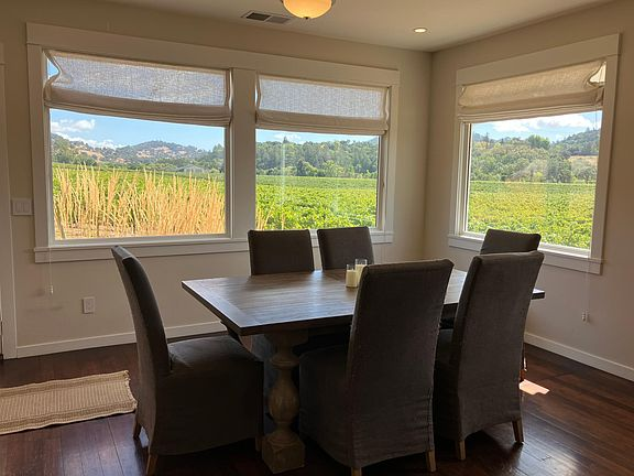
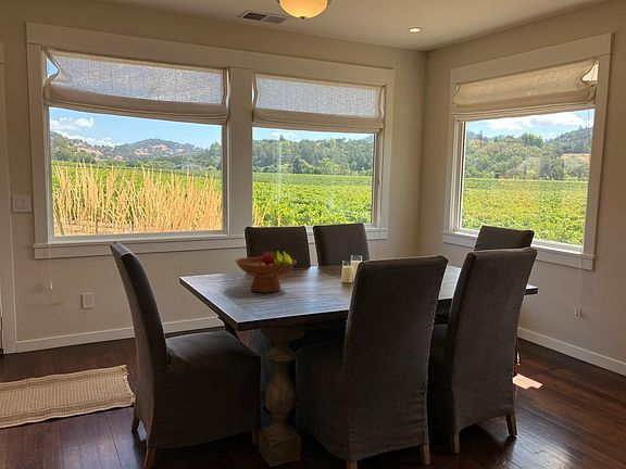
+ fruit bowl (265, 269)
